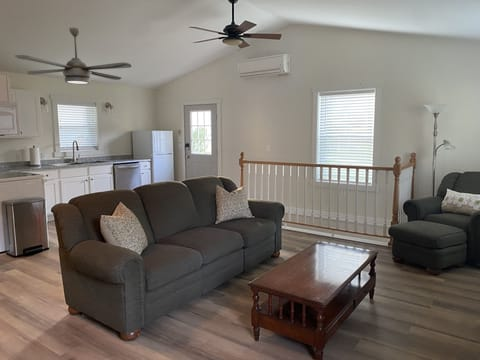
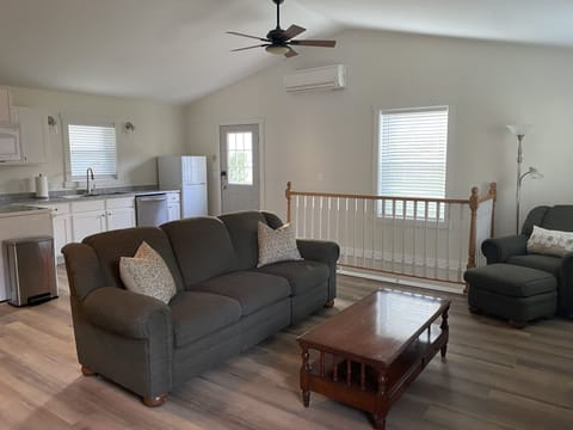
- ceiling fan (76, 56)
